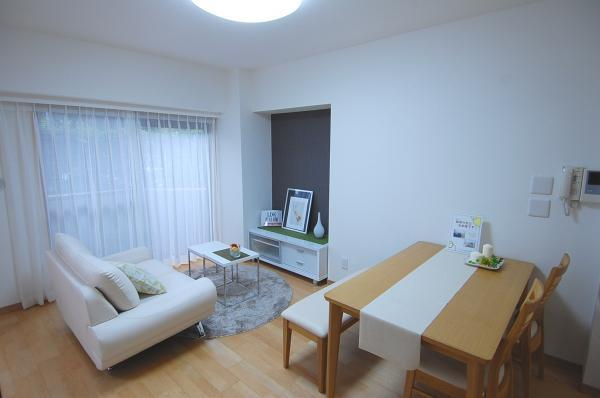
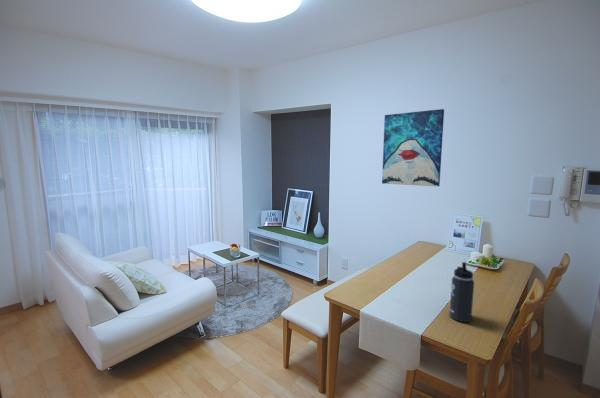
+ thermos bottle (461, 289)
+ wall art (410, 149)
